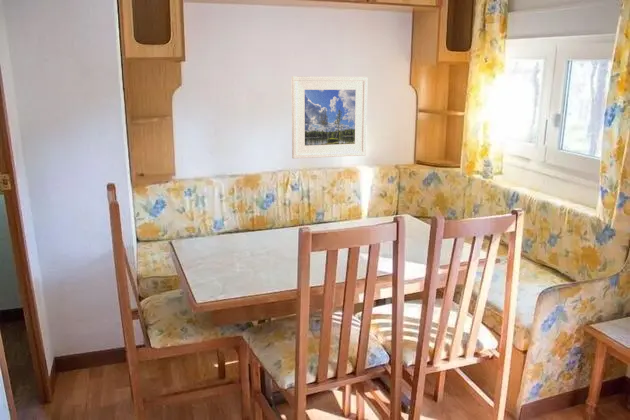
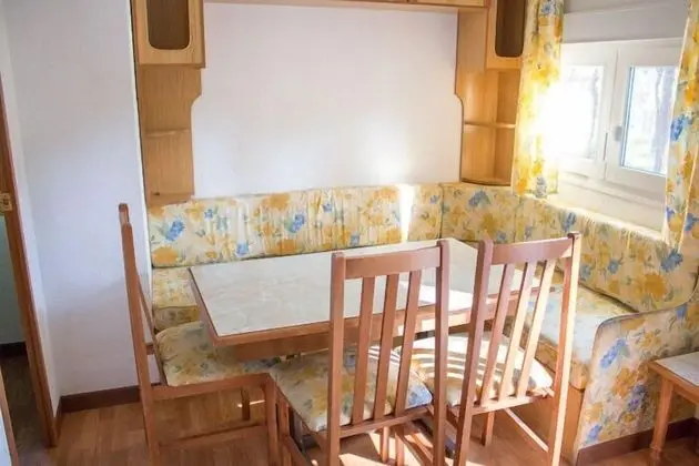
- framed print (330, 117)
